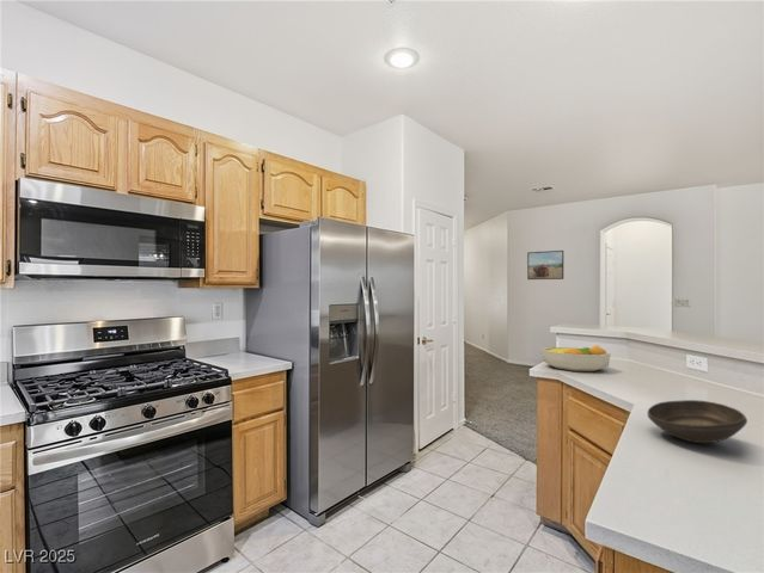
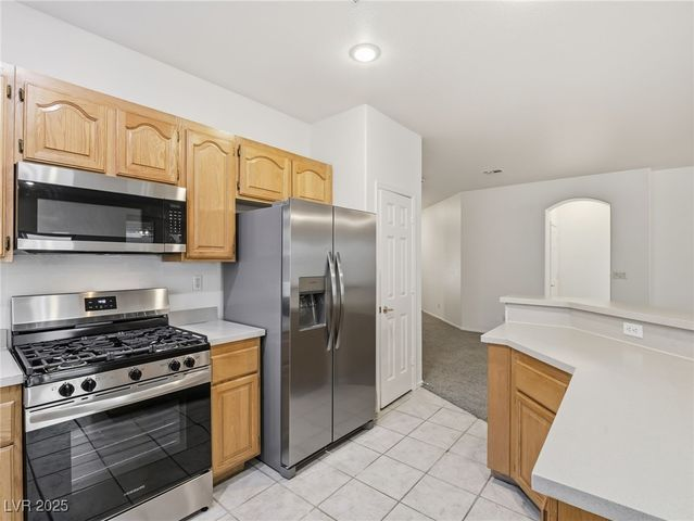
- bowl (693, 421)
- fruit bowl (574, 355)
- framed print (544, 265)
